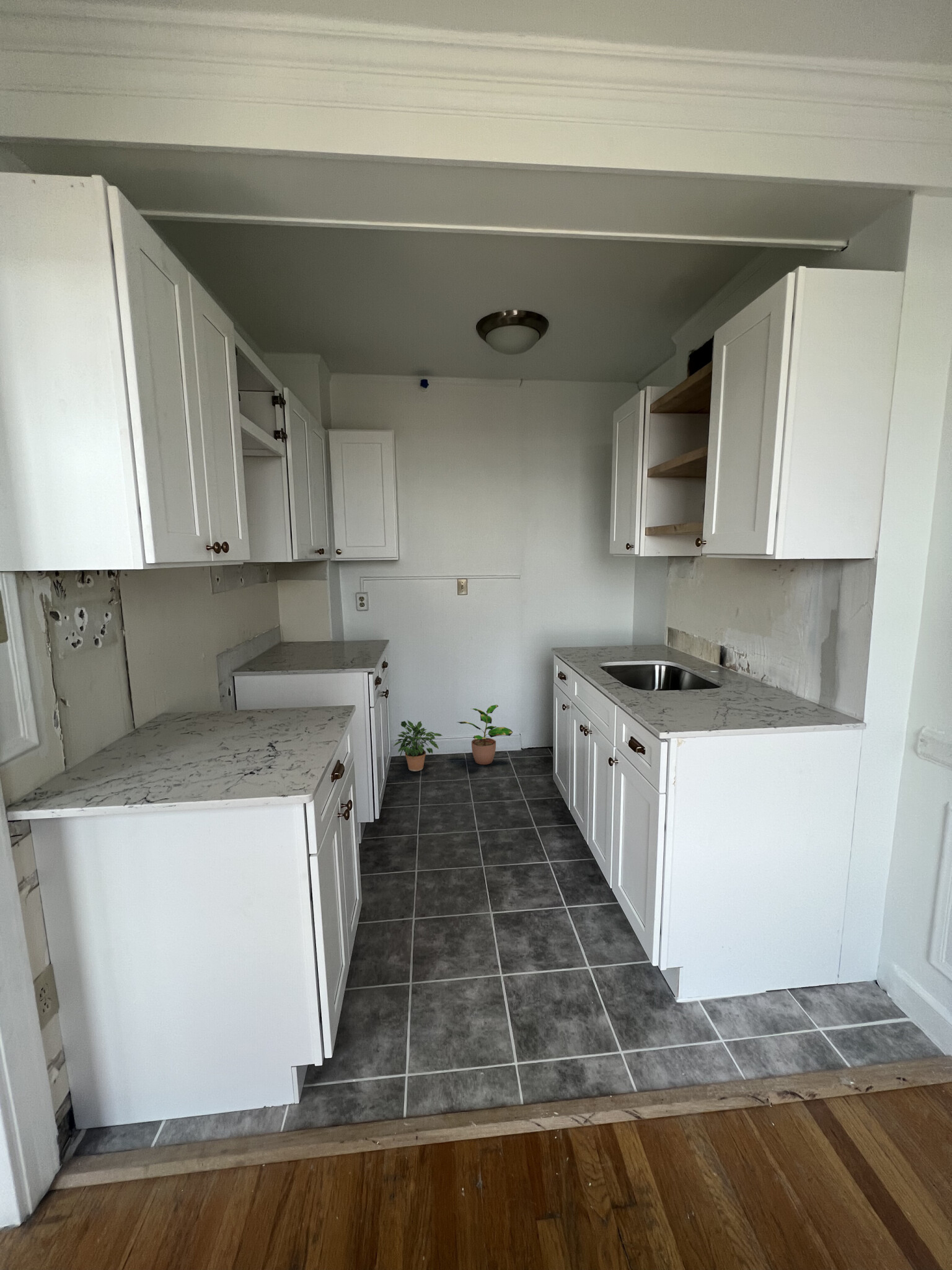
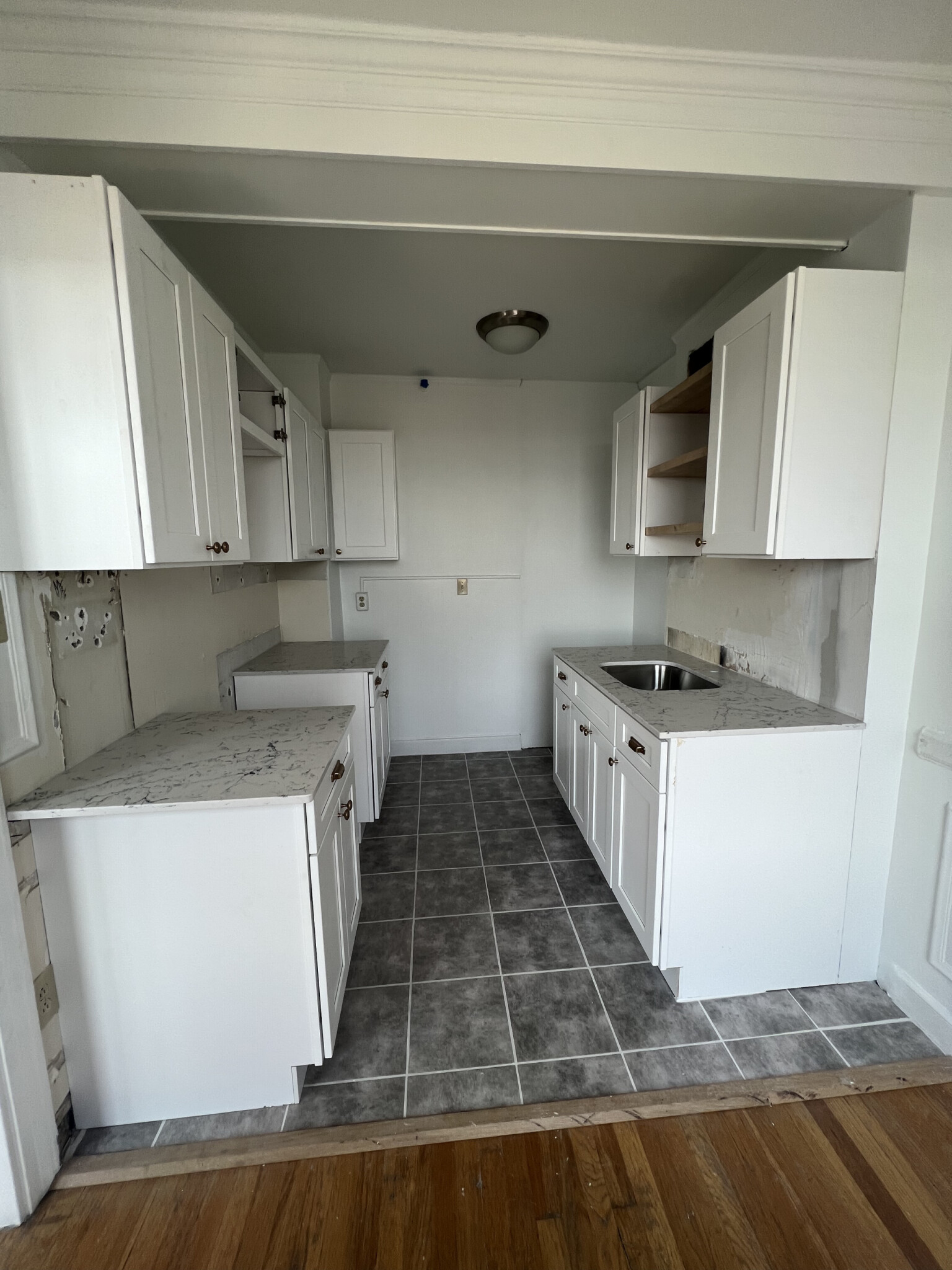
- potted plant (418, 744)
- potted plant (484, 733)
